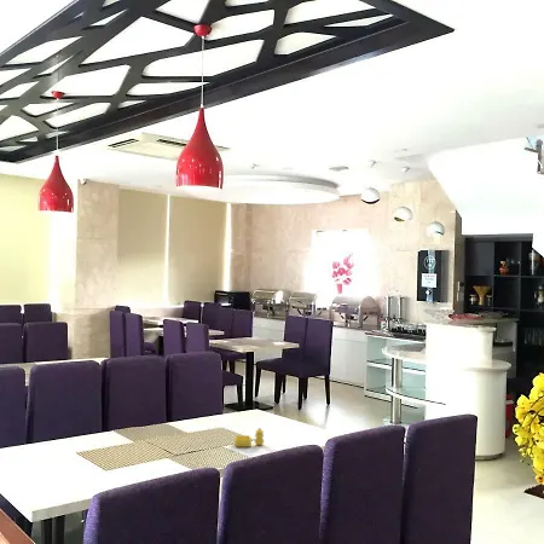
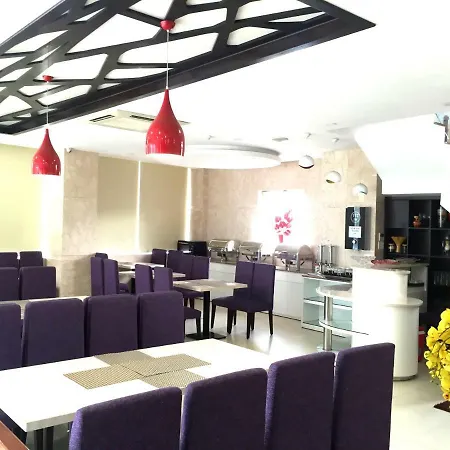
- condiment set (249, 436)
